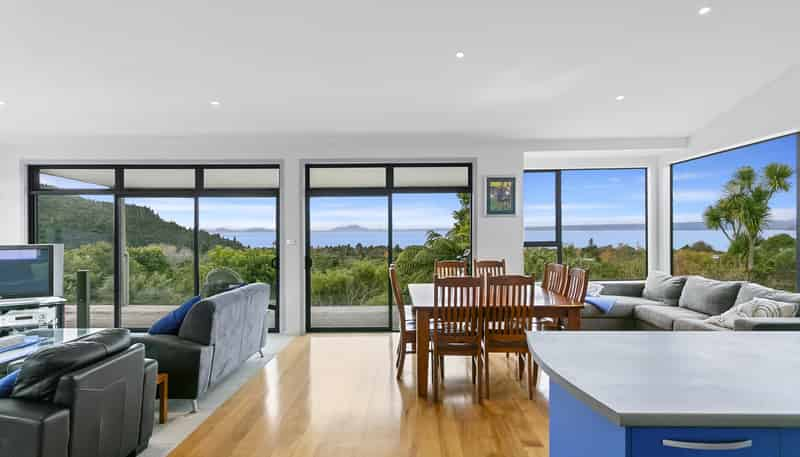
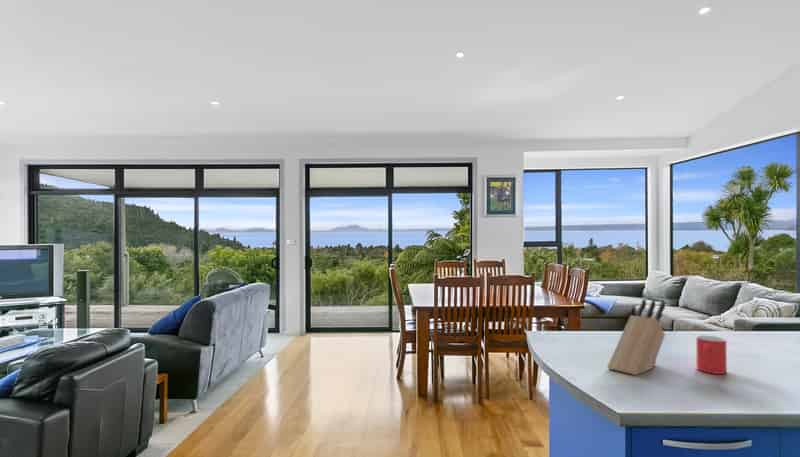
+ knife block (639, 333)
+ mug (709, 355)
